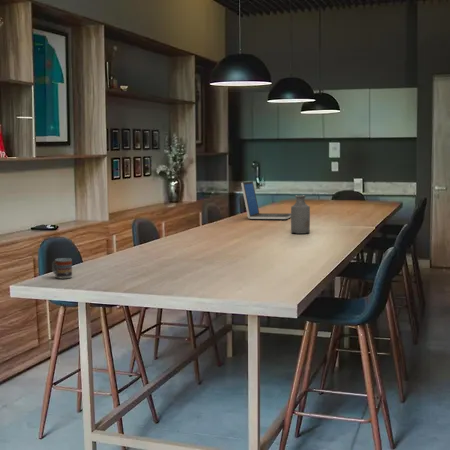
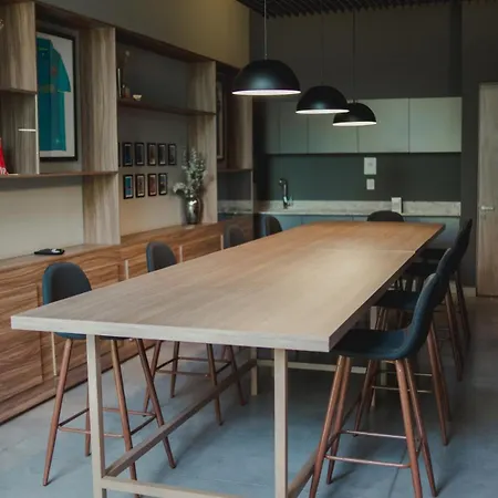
- laptop (256, 199)
- bottle (300, 214)
- cup (61, 268)
